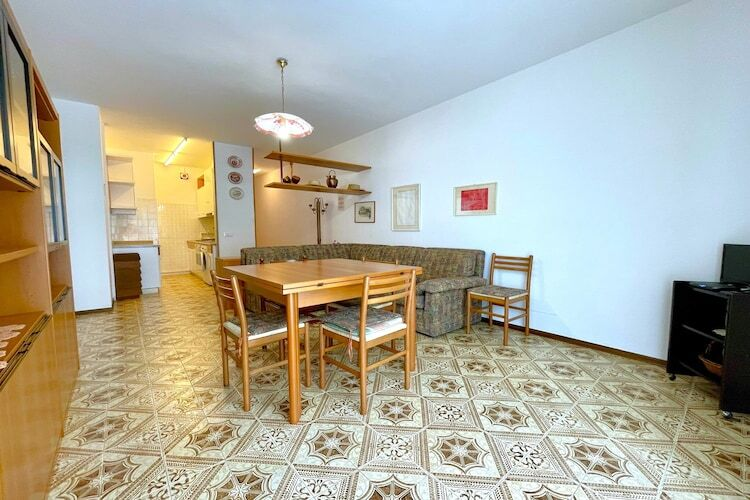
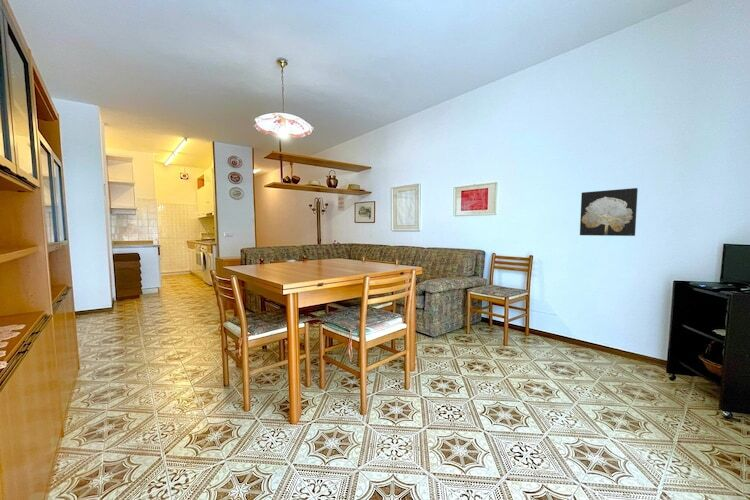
+ wall art (607, 213)
